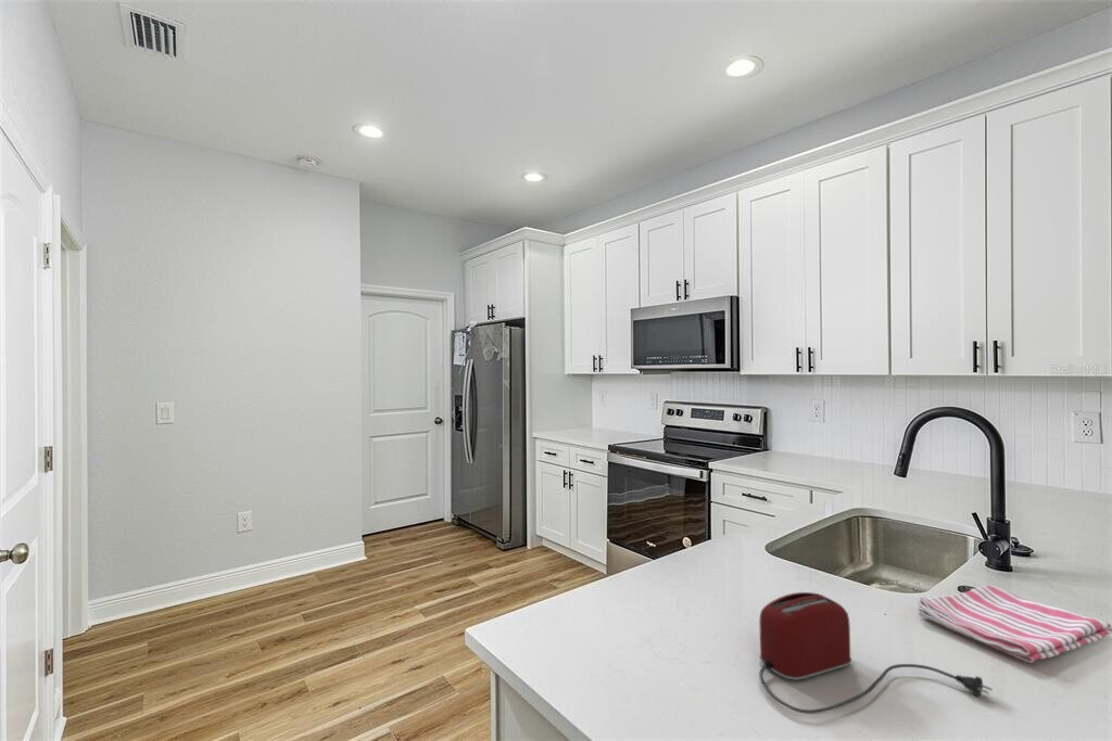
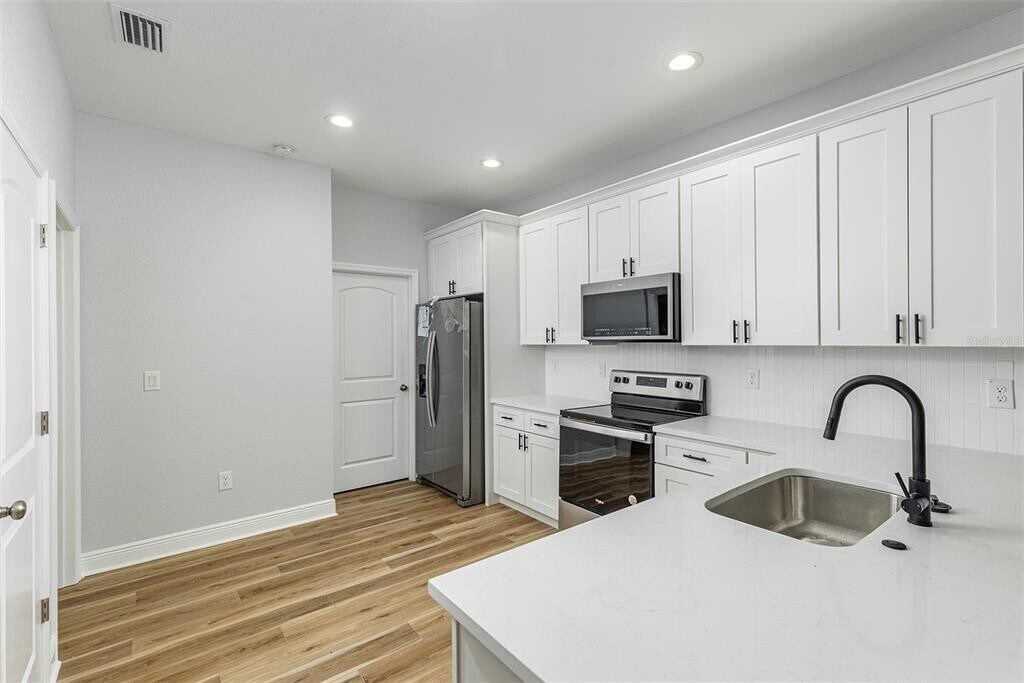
- dish towel (1010, 615)
- toaster (849, 646)
